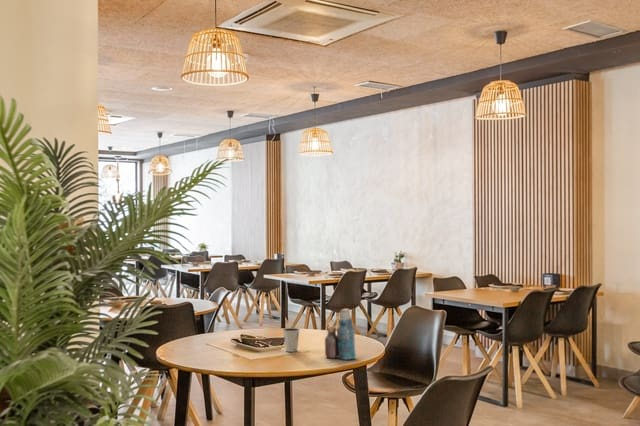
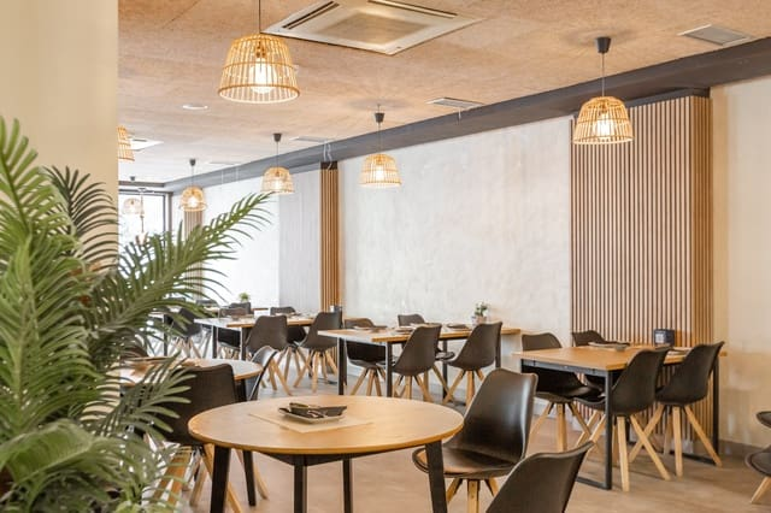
- bottle (340, 333)
- dixie cup (291, 340)
